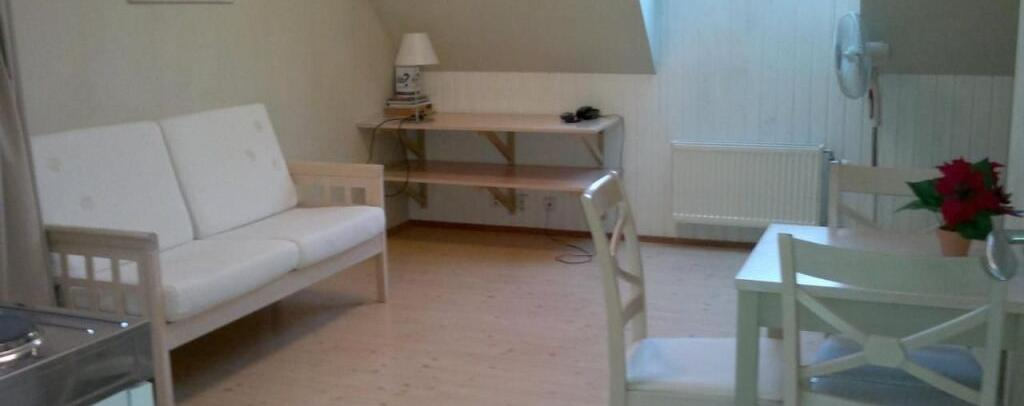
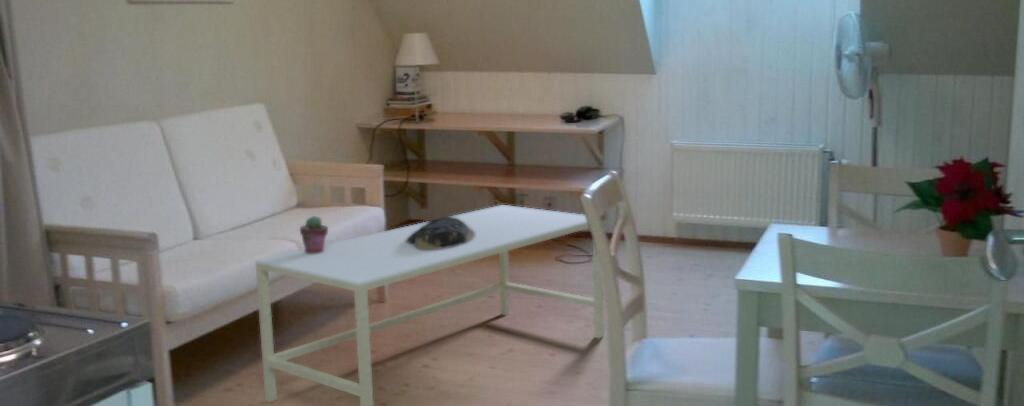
+ potted succulent (314, 233)
+ decorative bowl (439, 229)
+ coffee table (446, 302)
